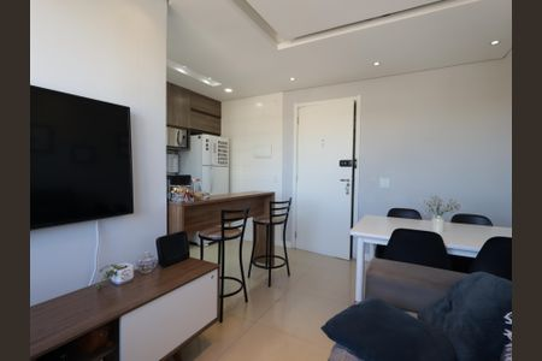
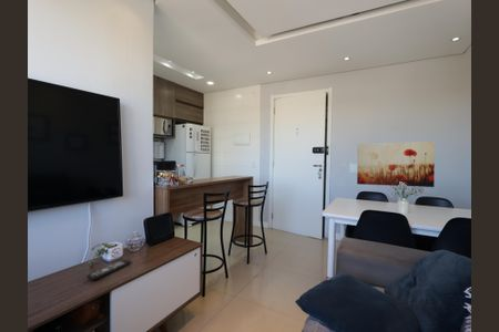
+ wall art (393, 164)
+ remote control (110, 269)
